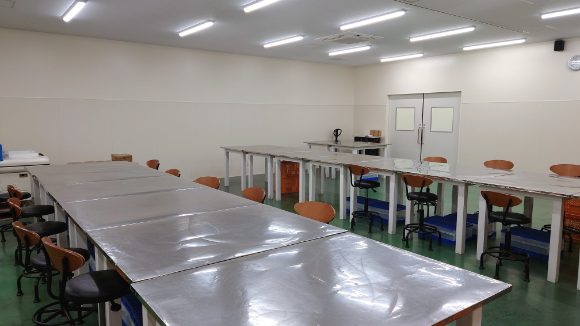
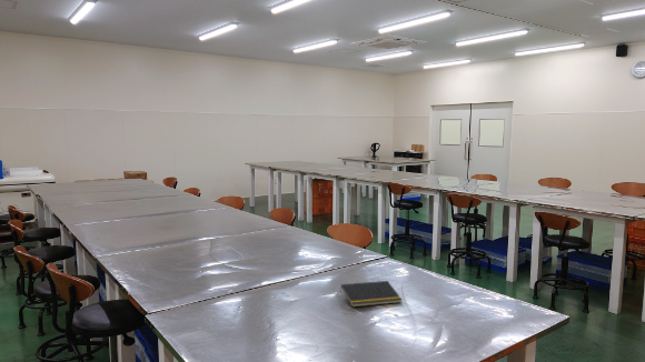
+ notepad (370, 293)
